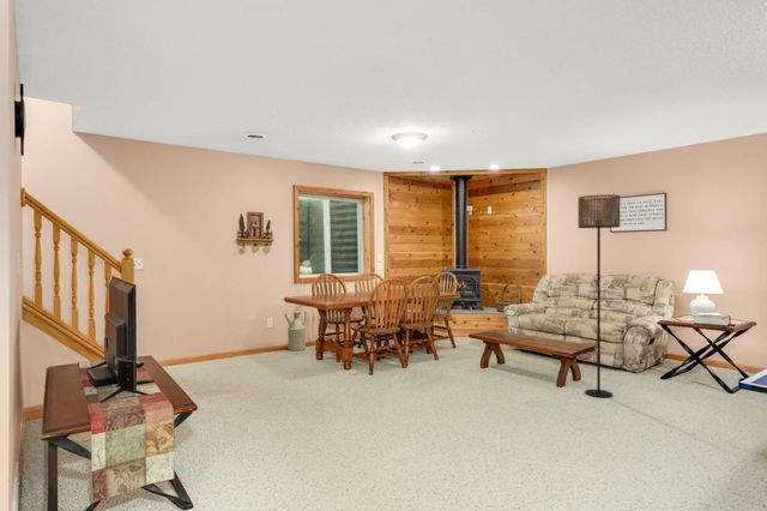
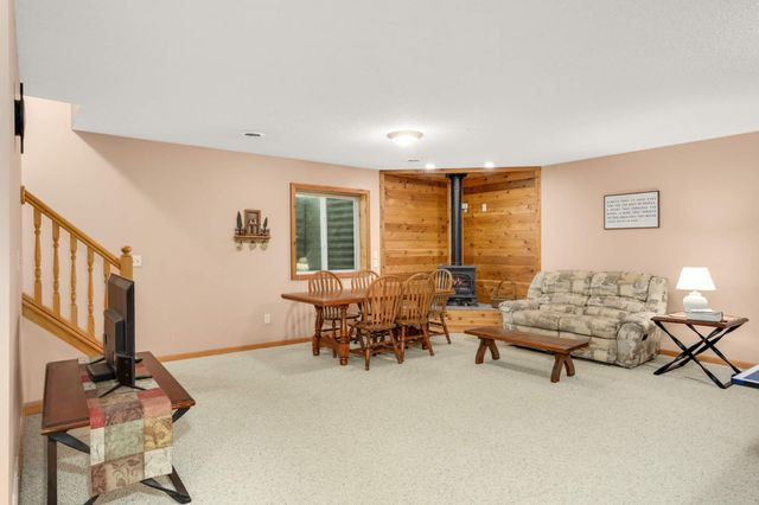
- watering can (295, 330)
- floor lamp (598, 295)
